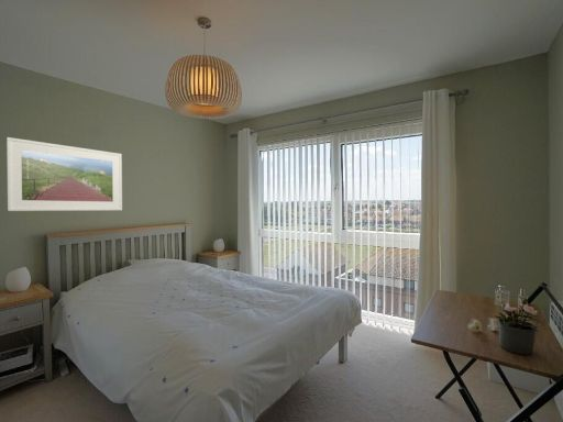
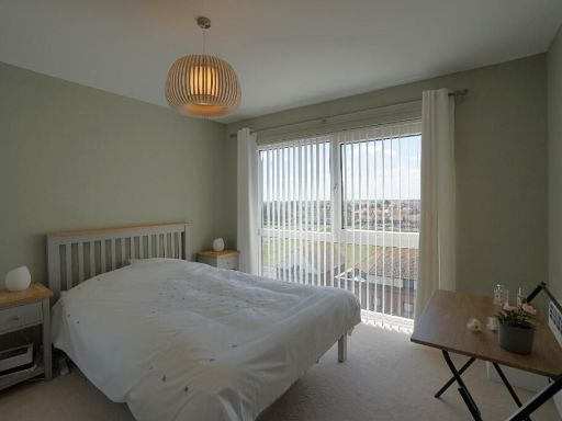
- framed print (71, 178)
